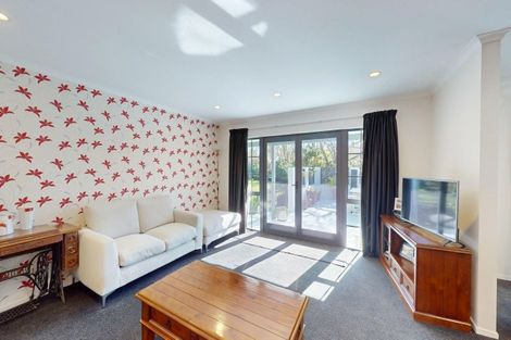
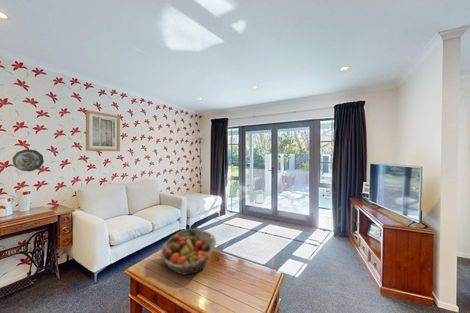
+ decorative plate (28, 160)
+ wall art (104, 132)
+ fruit basket (188, 249)
